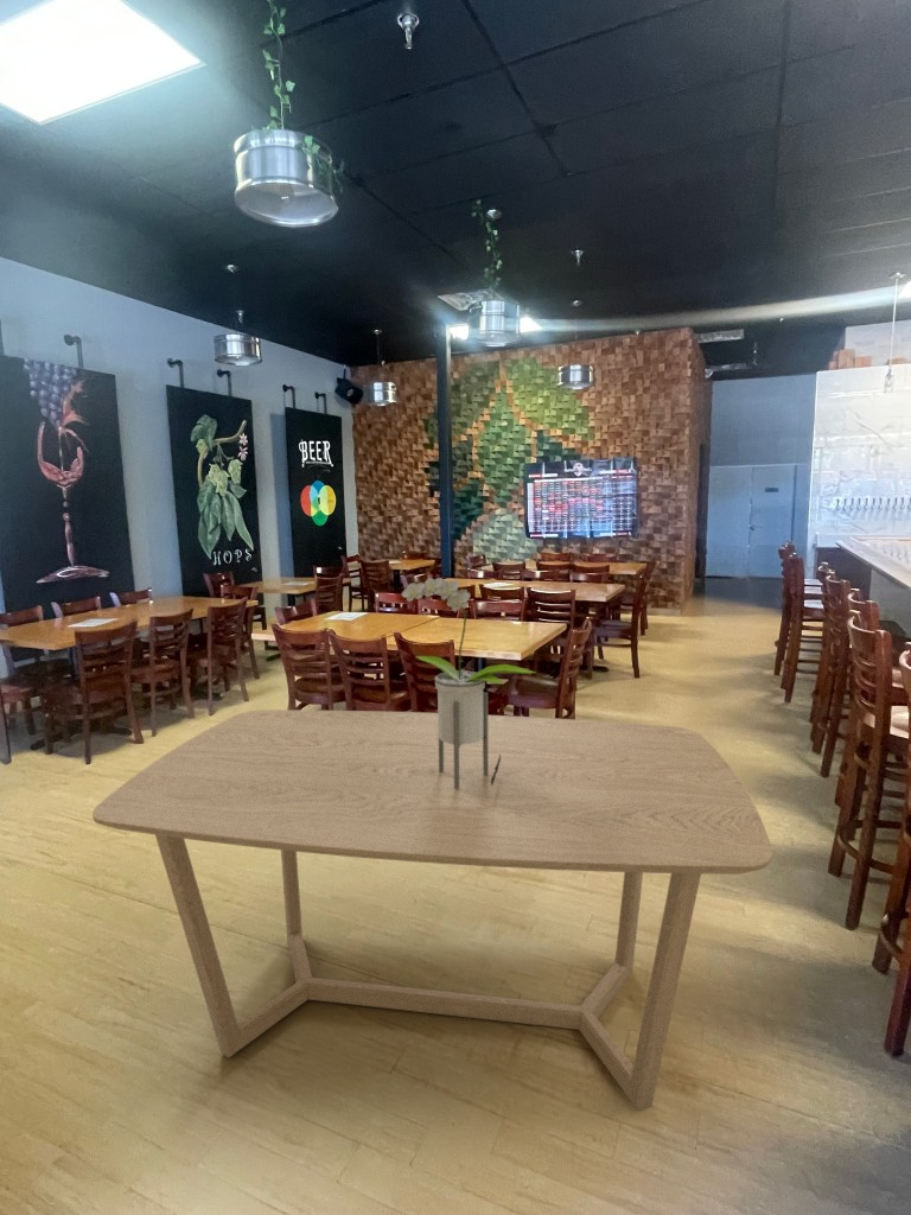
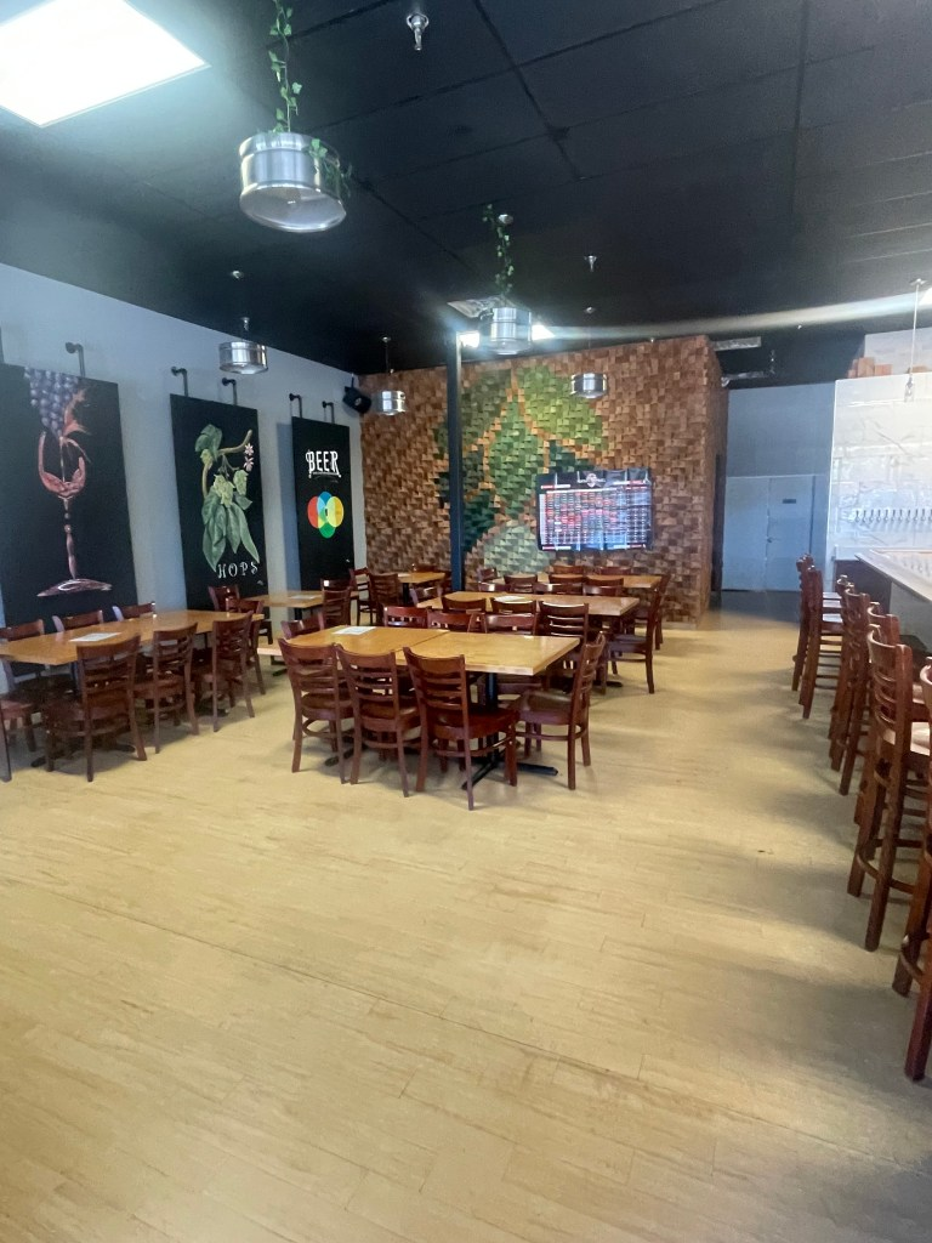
- potted plant (470, 681)
- dining table (437, 863)
